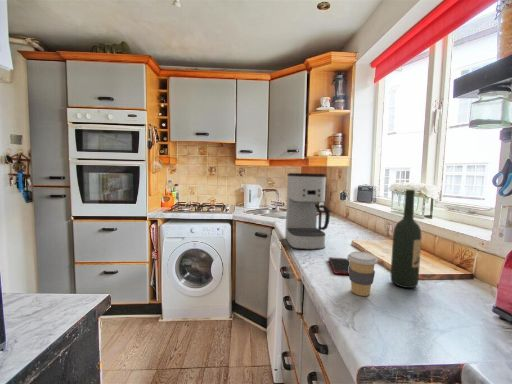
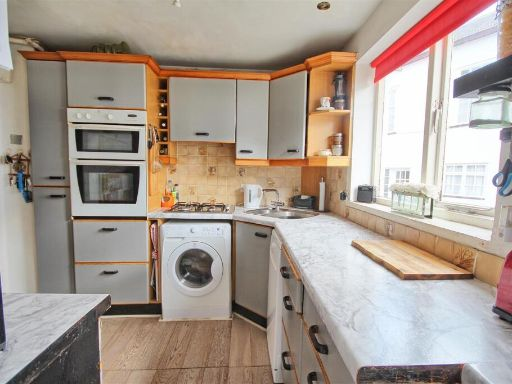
- coffee cup (361, 273)
- coffee maker (308, 208)
- wine bottle (406, 237)
- cell phone (341, 265)
